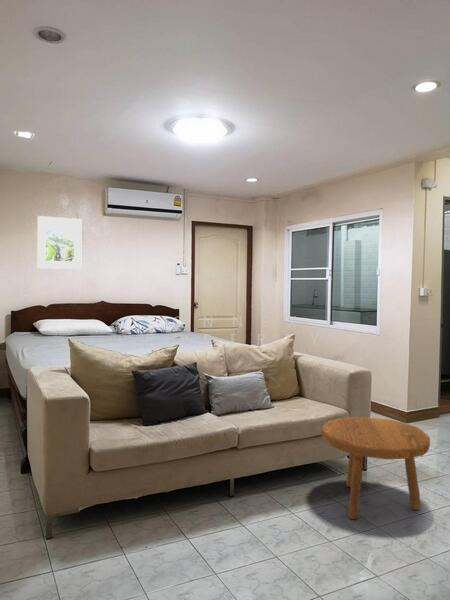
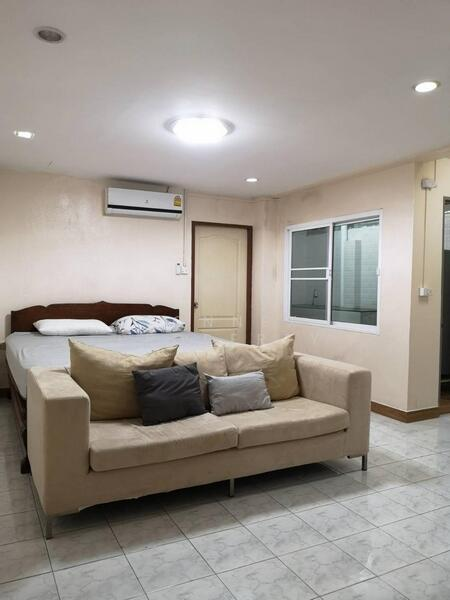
- footstool (373, 457)
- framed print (59, 243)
